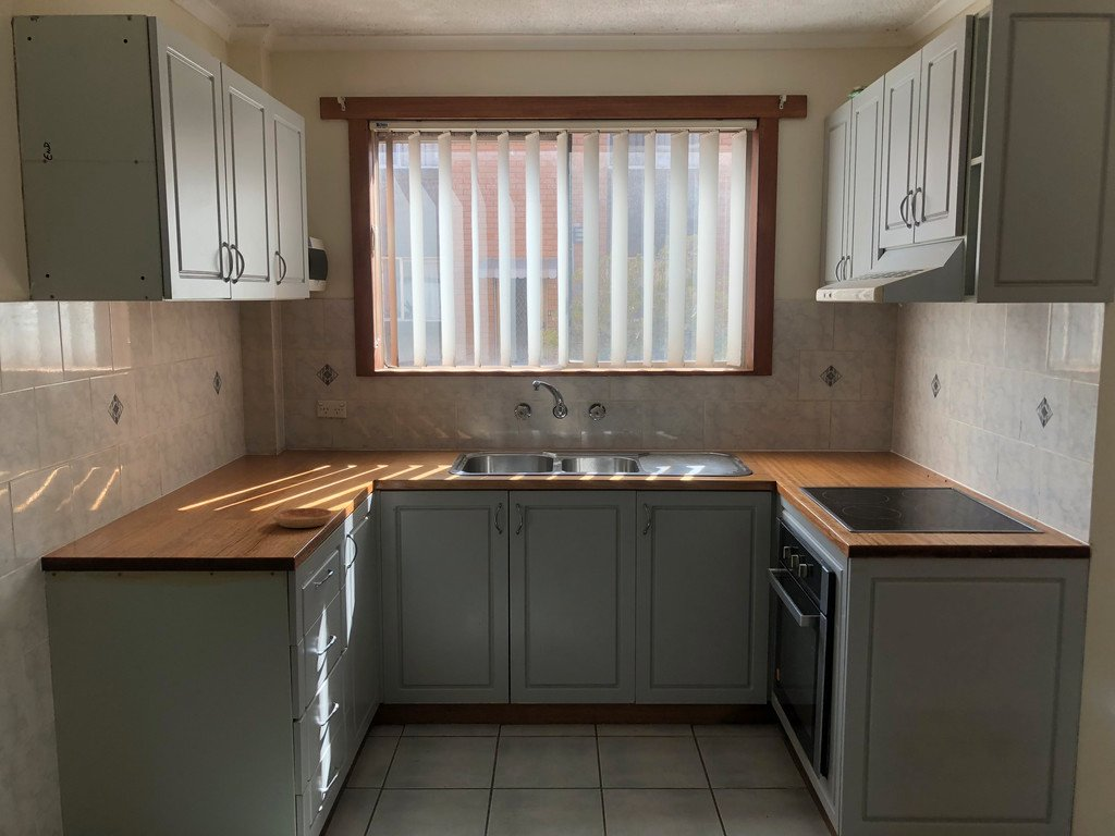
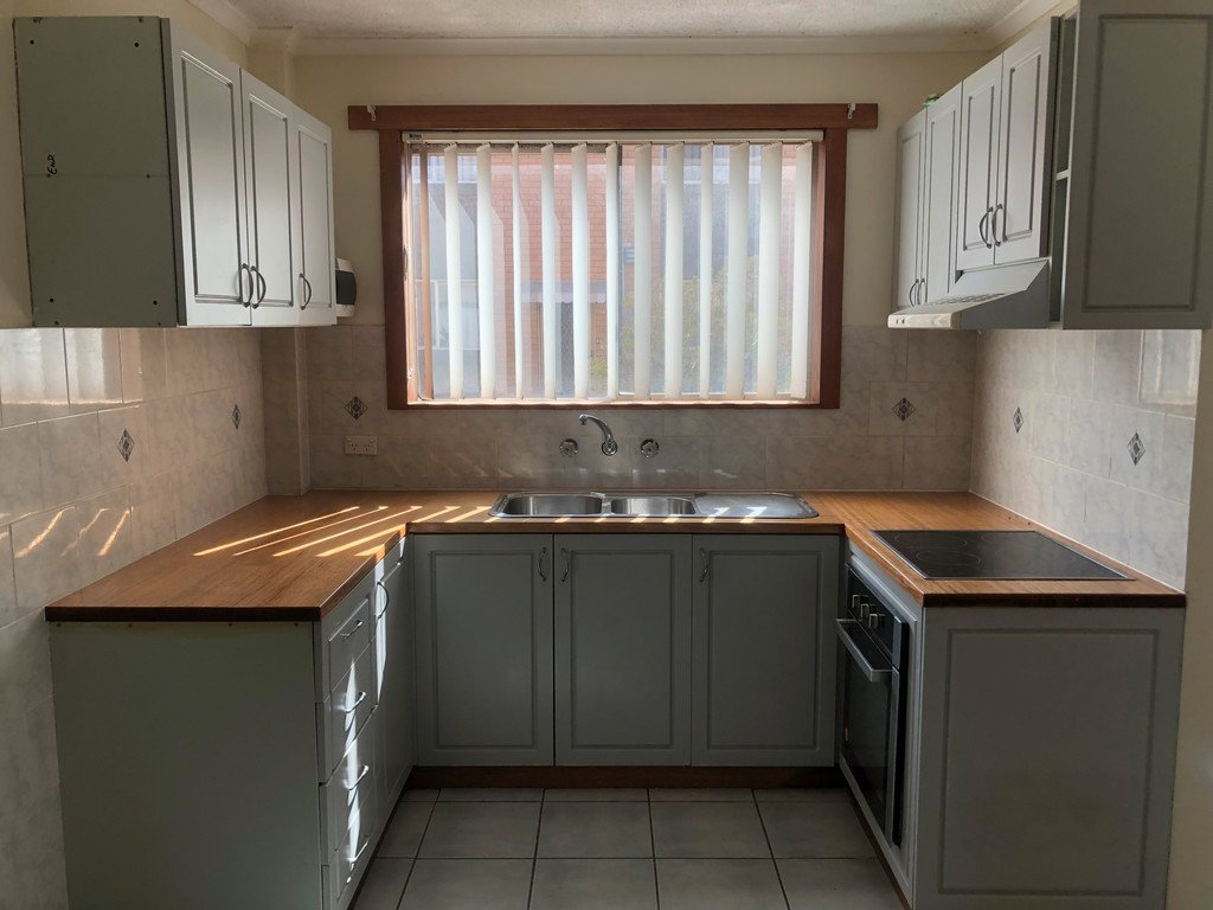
- saucer (303, 518)
